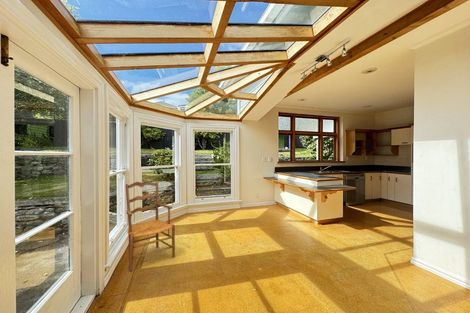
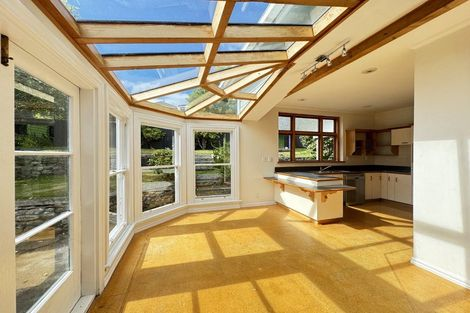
- armchair (148, 221)
